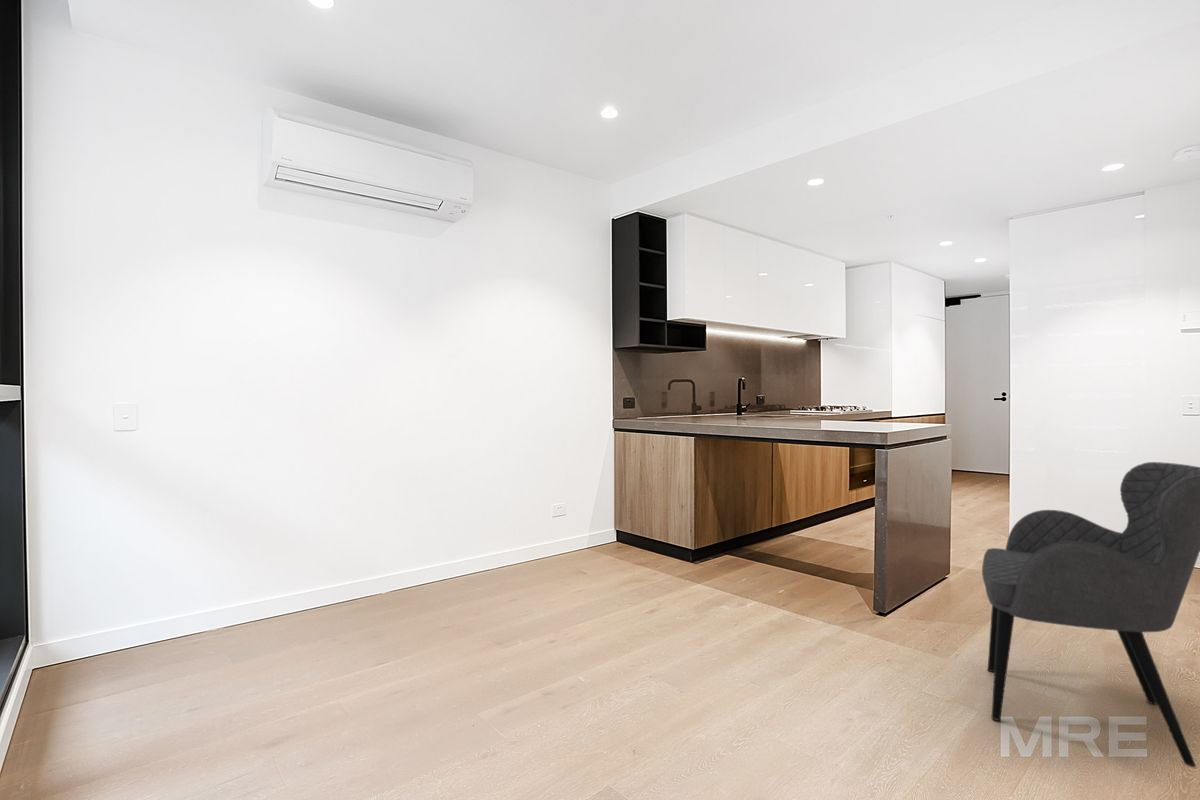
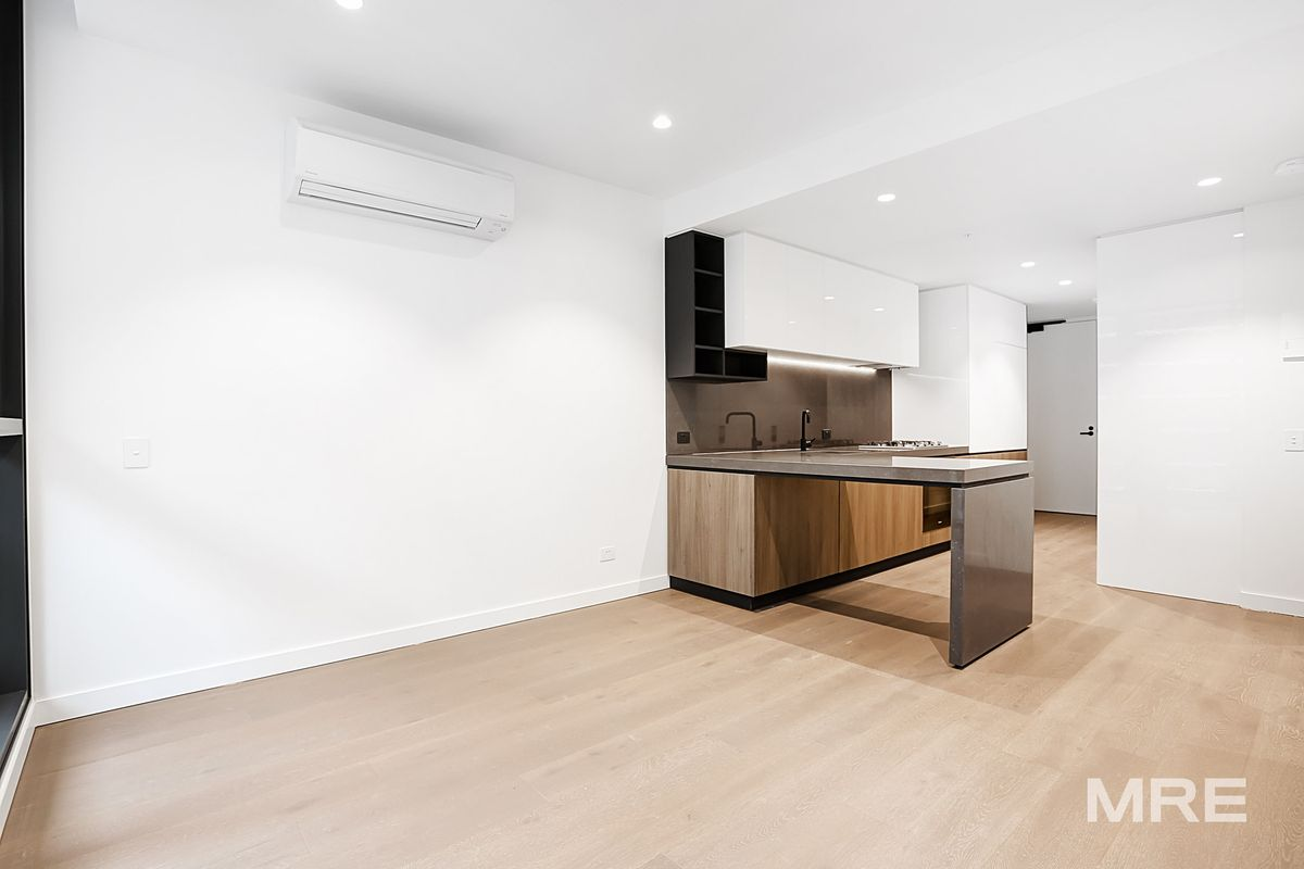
- armchair (1075, 586)
